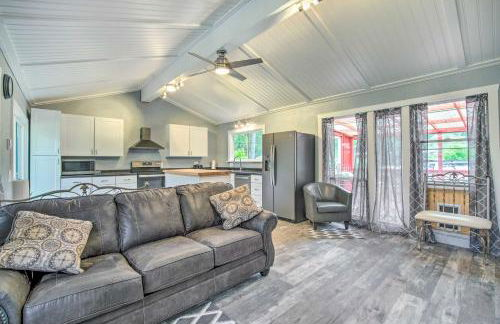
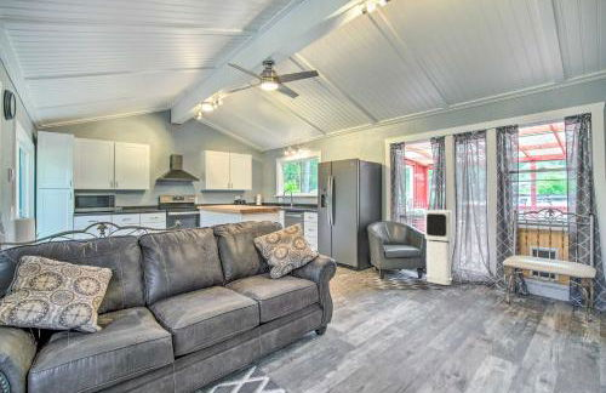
+ air purifier (440, 245)
